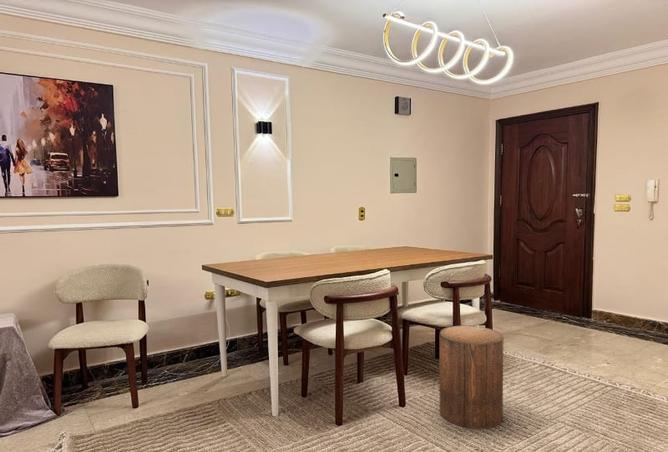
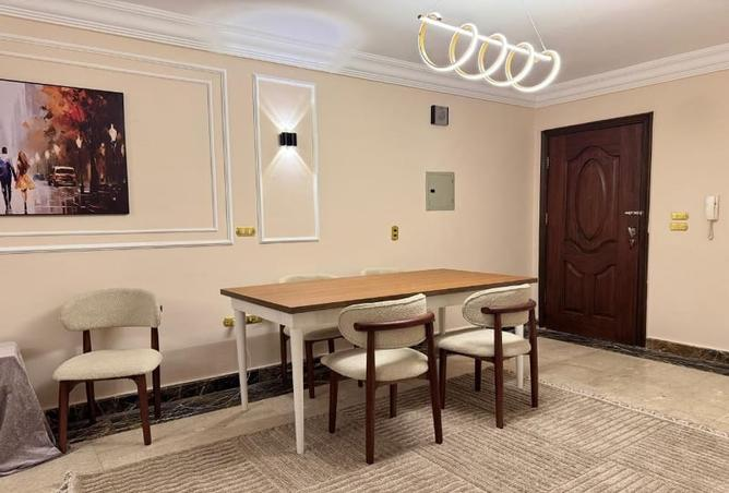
- stool (470, 374)
